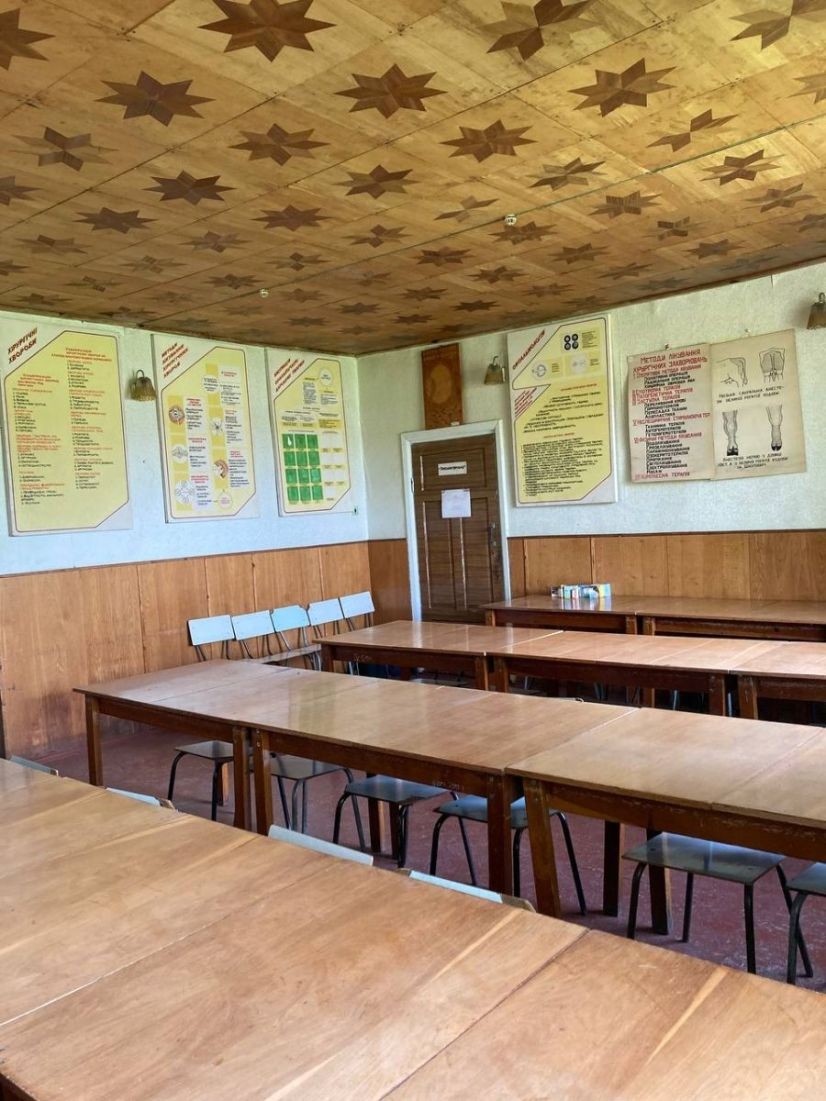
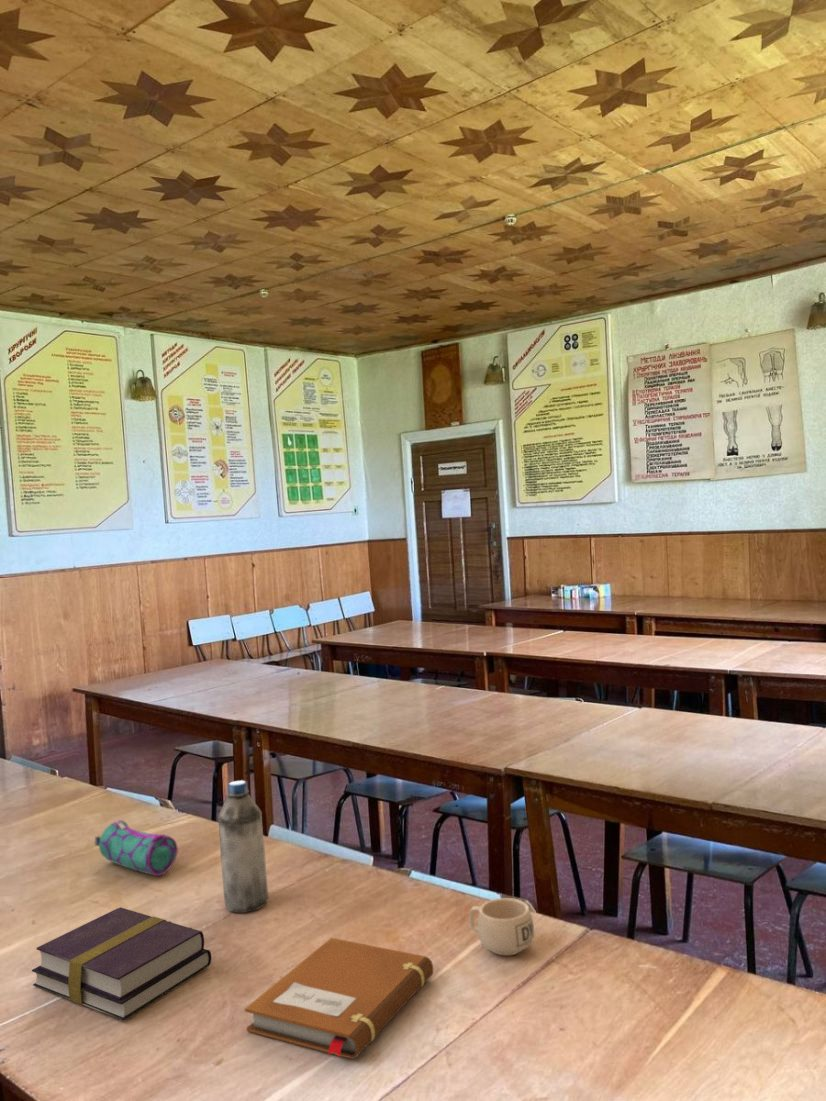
+ pencil case (136, 846)
+ mug (500, 926)
+ book (121, 956)
+ notebook (341, 994)
+ water bottle (241, 843)
